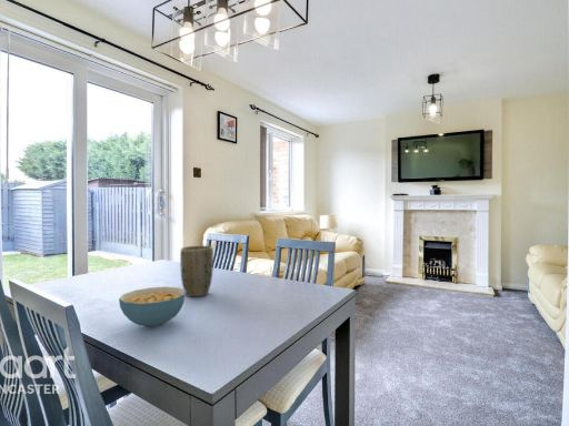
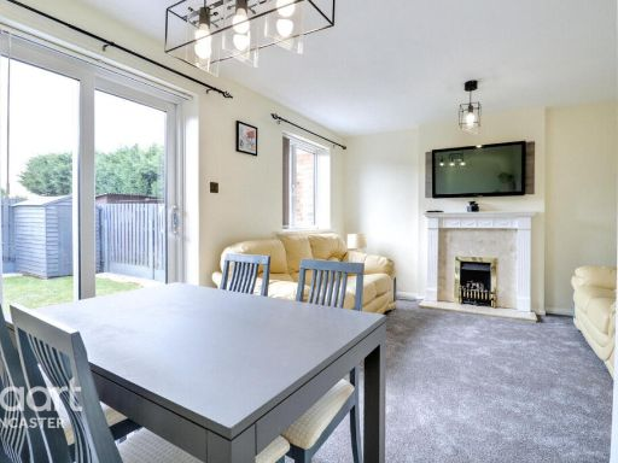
- cereal bowl (153, 308)
- plant pot (197, 270)
